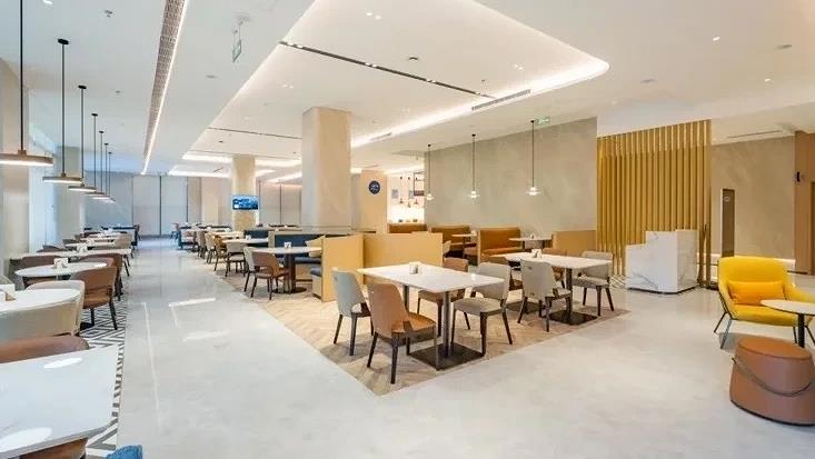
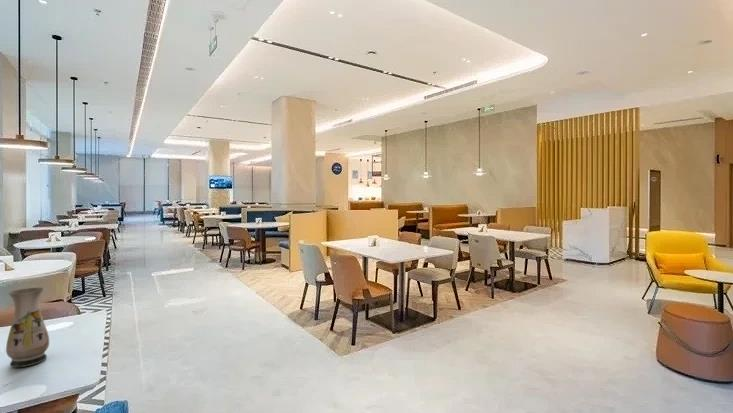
+ vase (28, 326)
